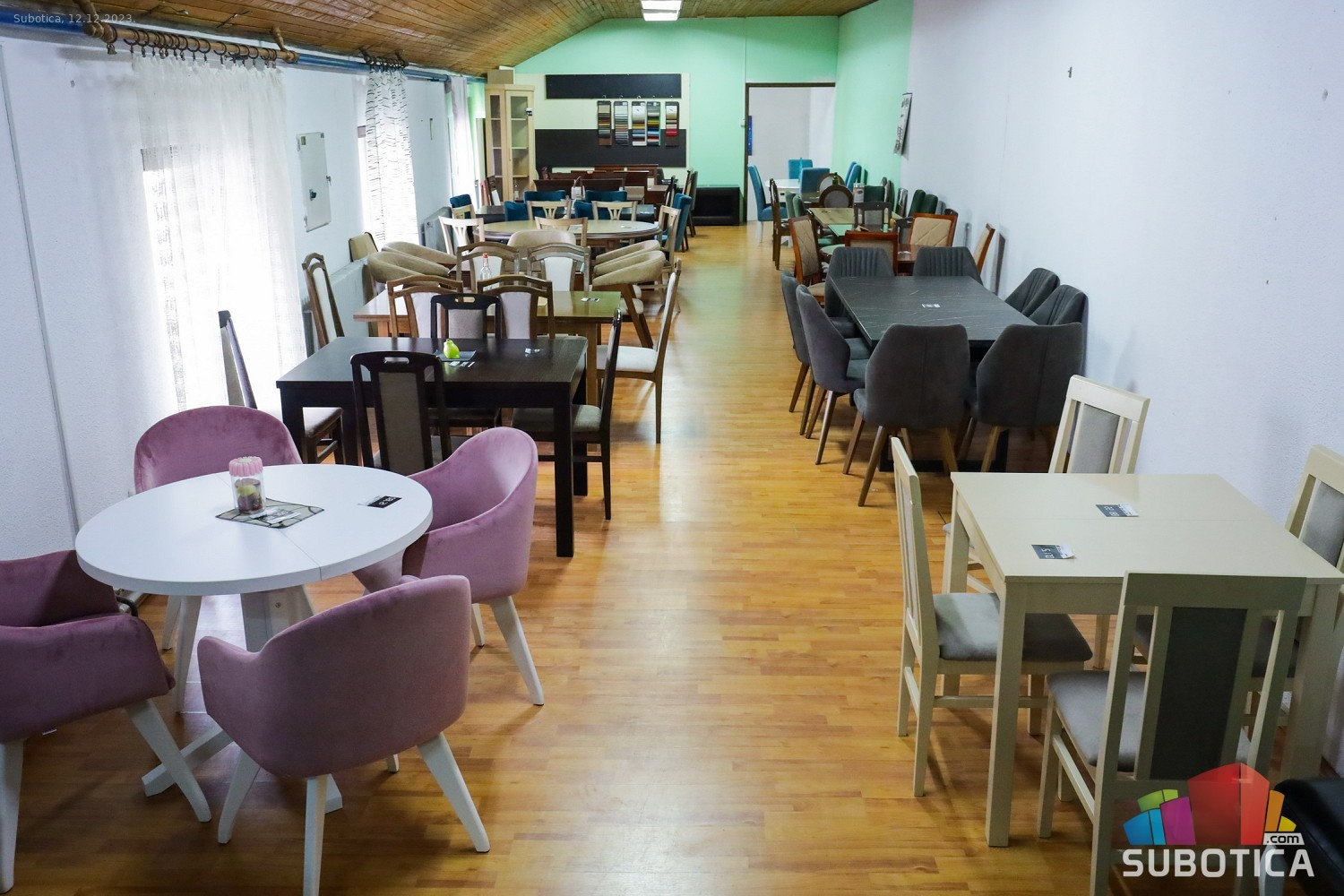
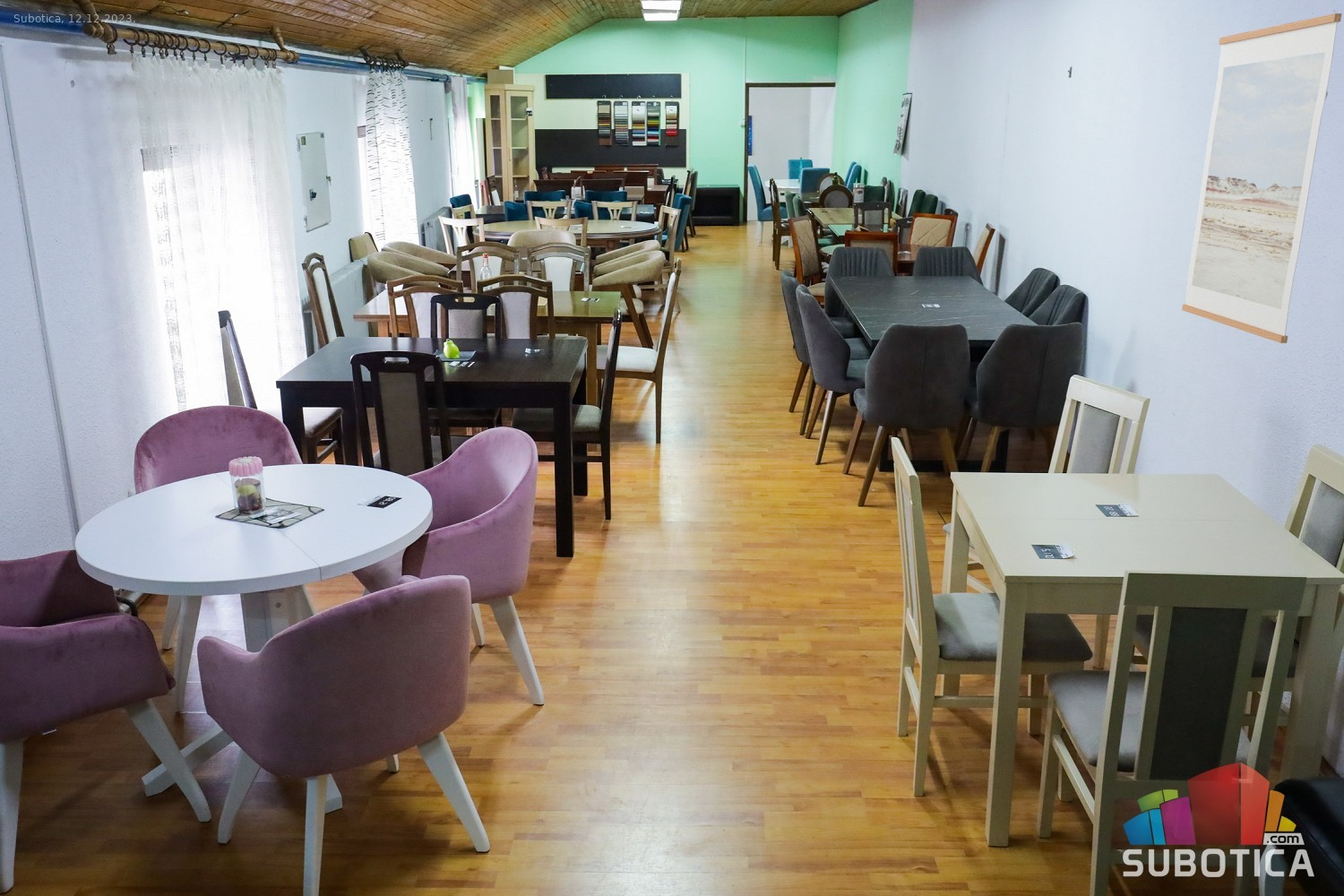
+ wall art (1251, 181)
